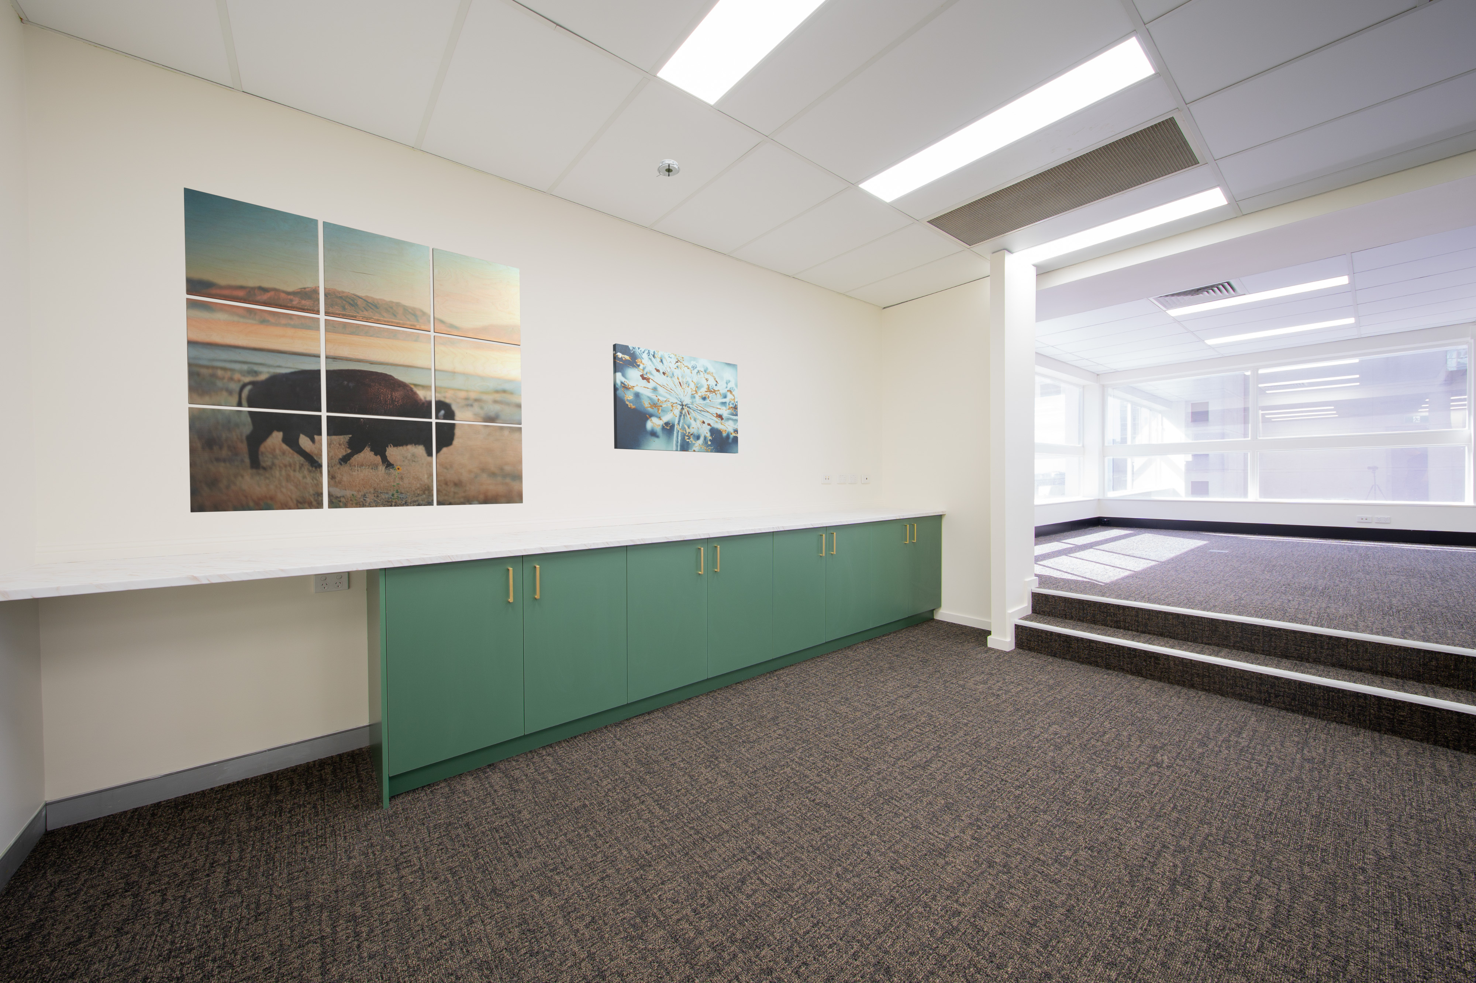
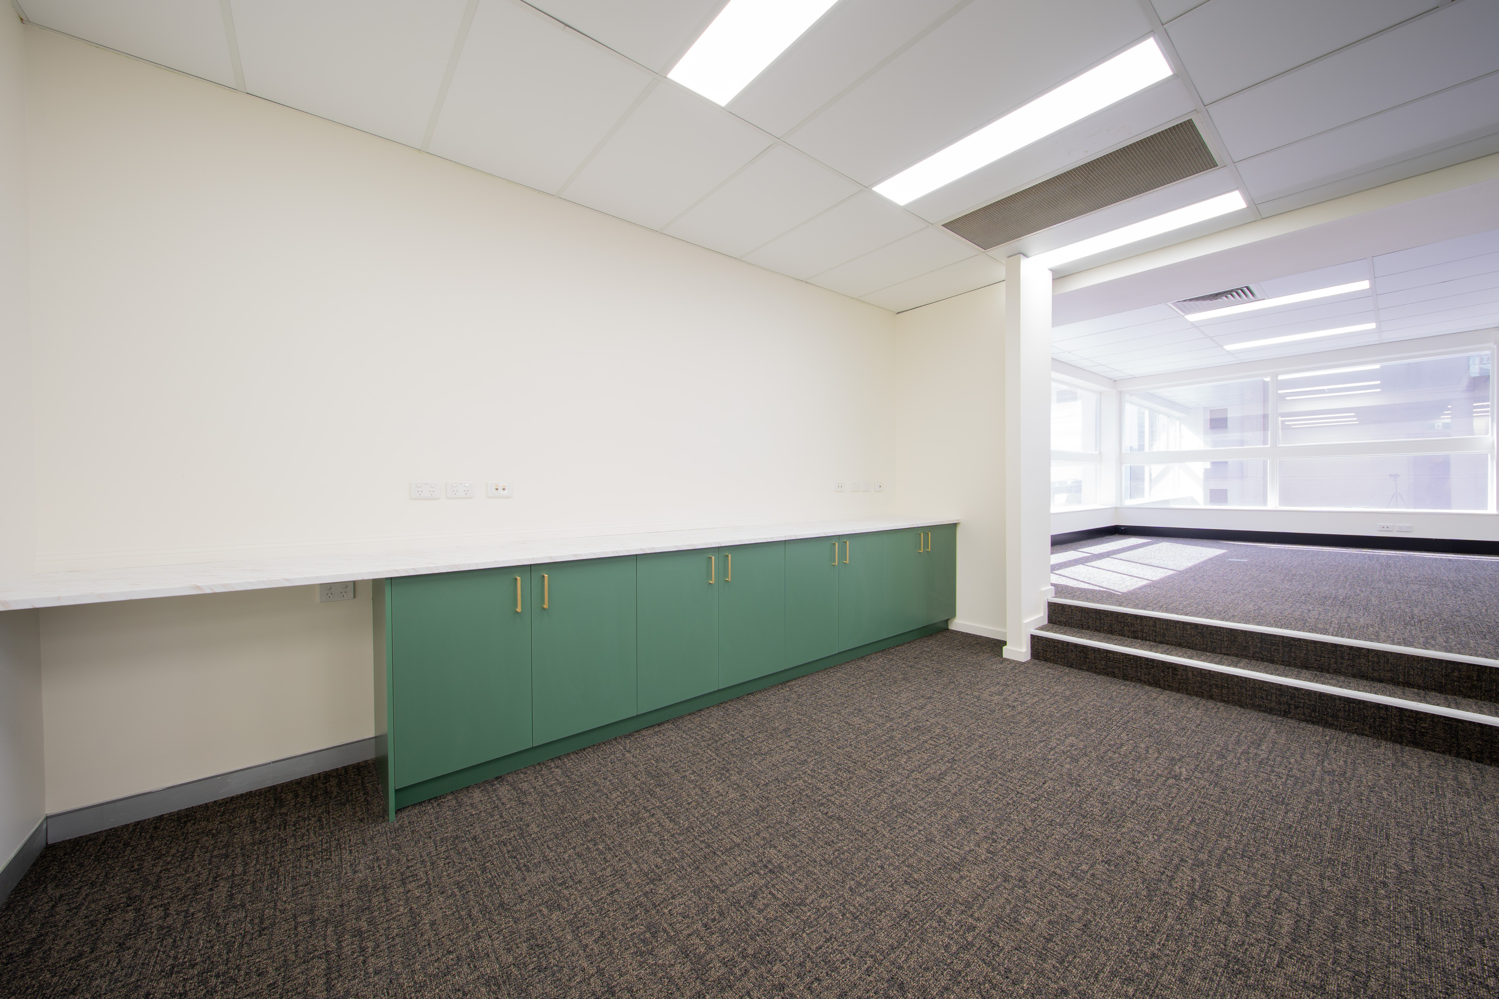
- wall art (680, 403)
- wall art (381, 371)
- smoke detector (668, 168)
